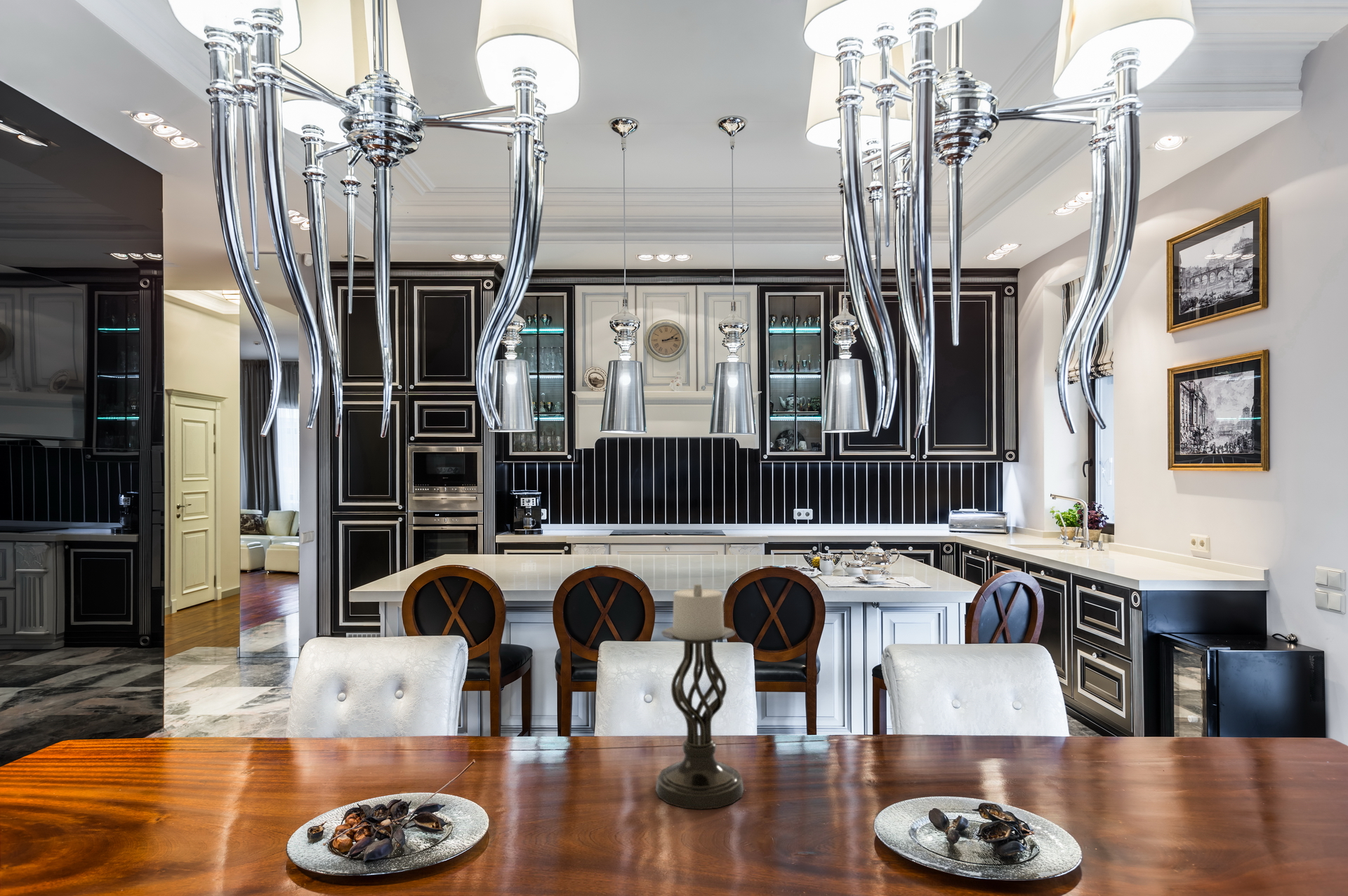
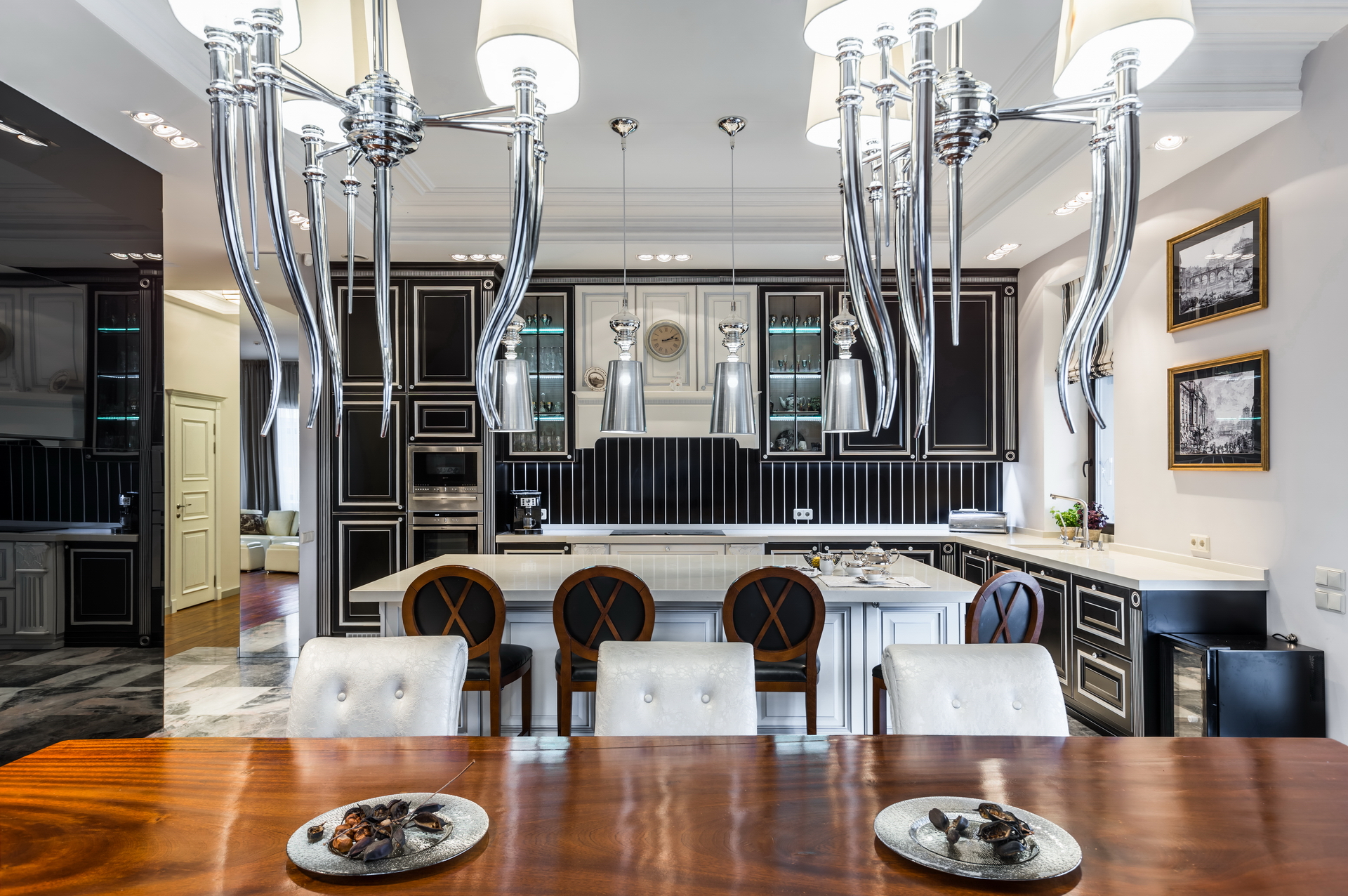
- candle holder (699, 687)
